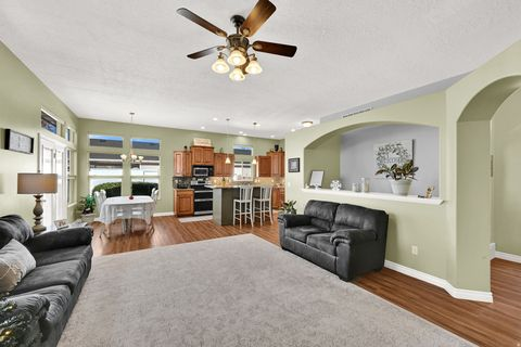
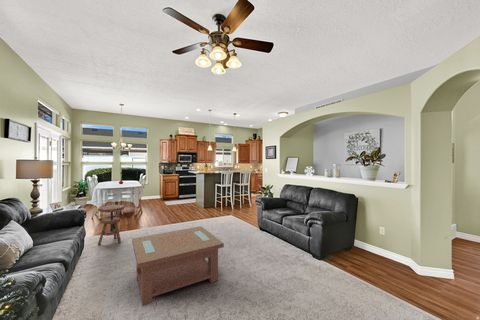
+ coffee table (176, 259)
+ side table (111, 224)
